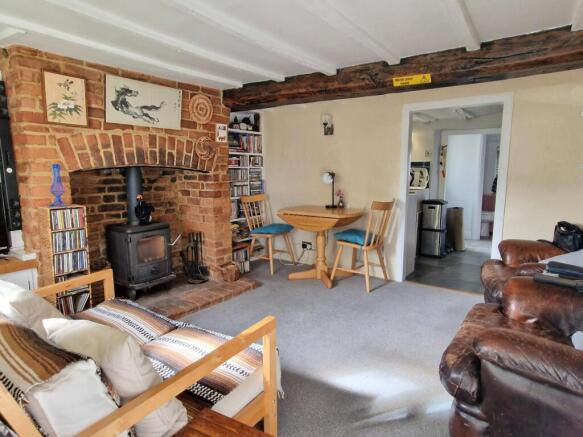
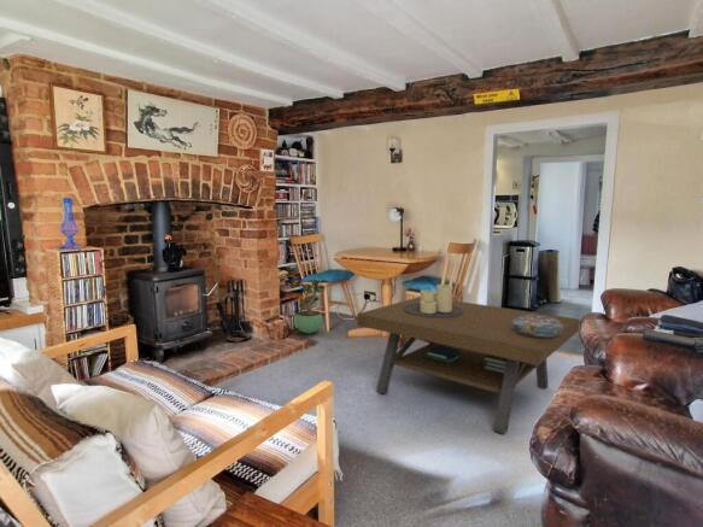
+ decorative bowl (537, 323)
+ coffee table (465, 339)
+ potted plant (309, 305)
